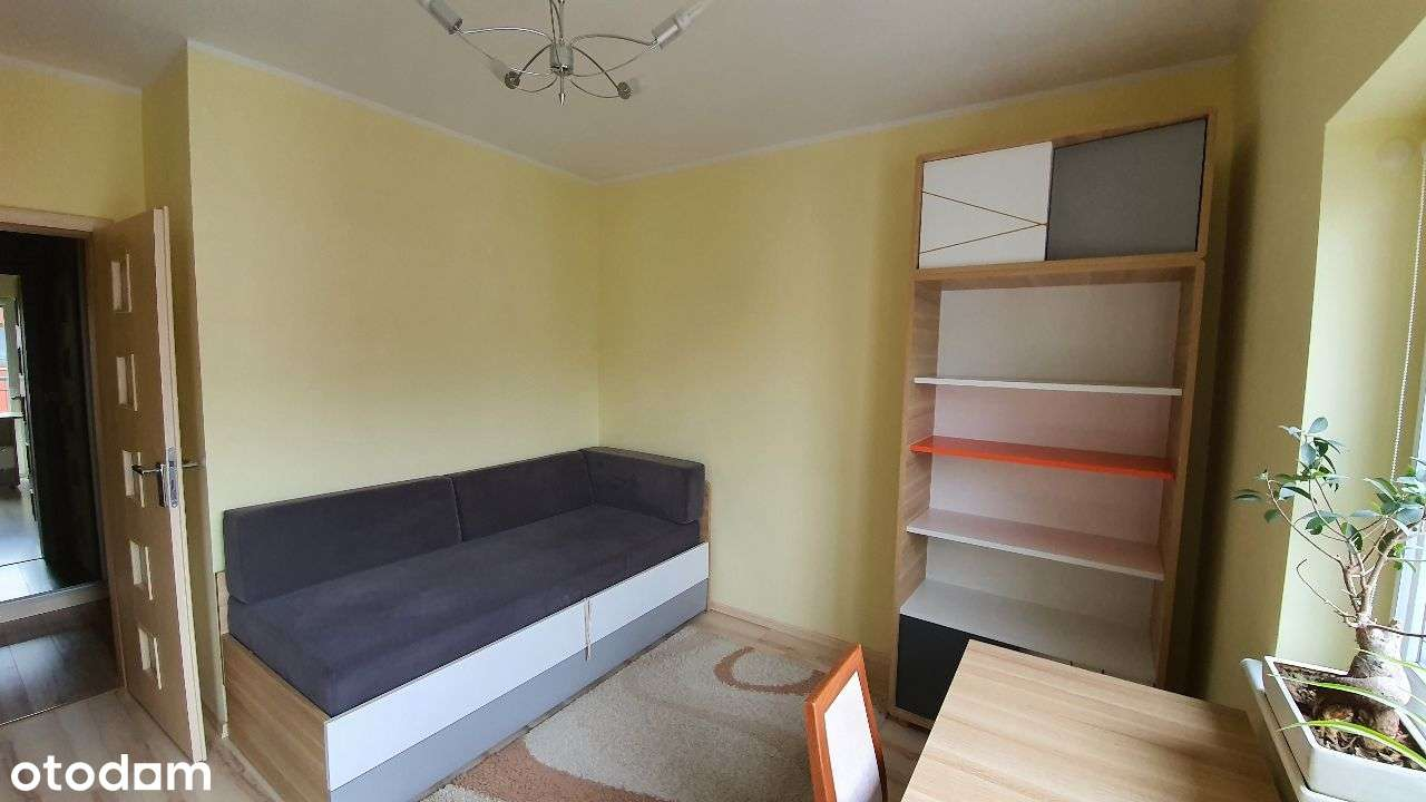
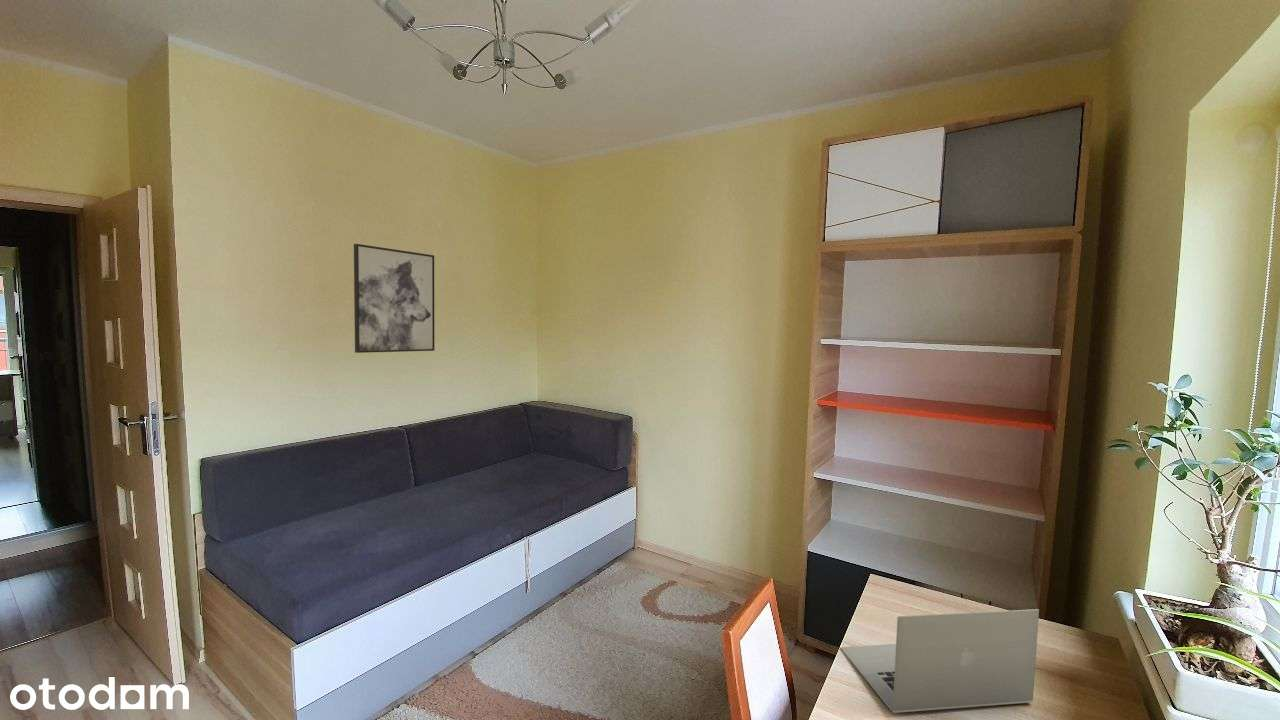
+ wall art (396, 301)
+ laptop (931, 630)
